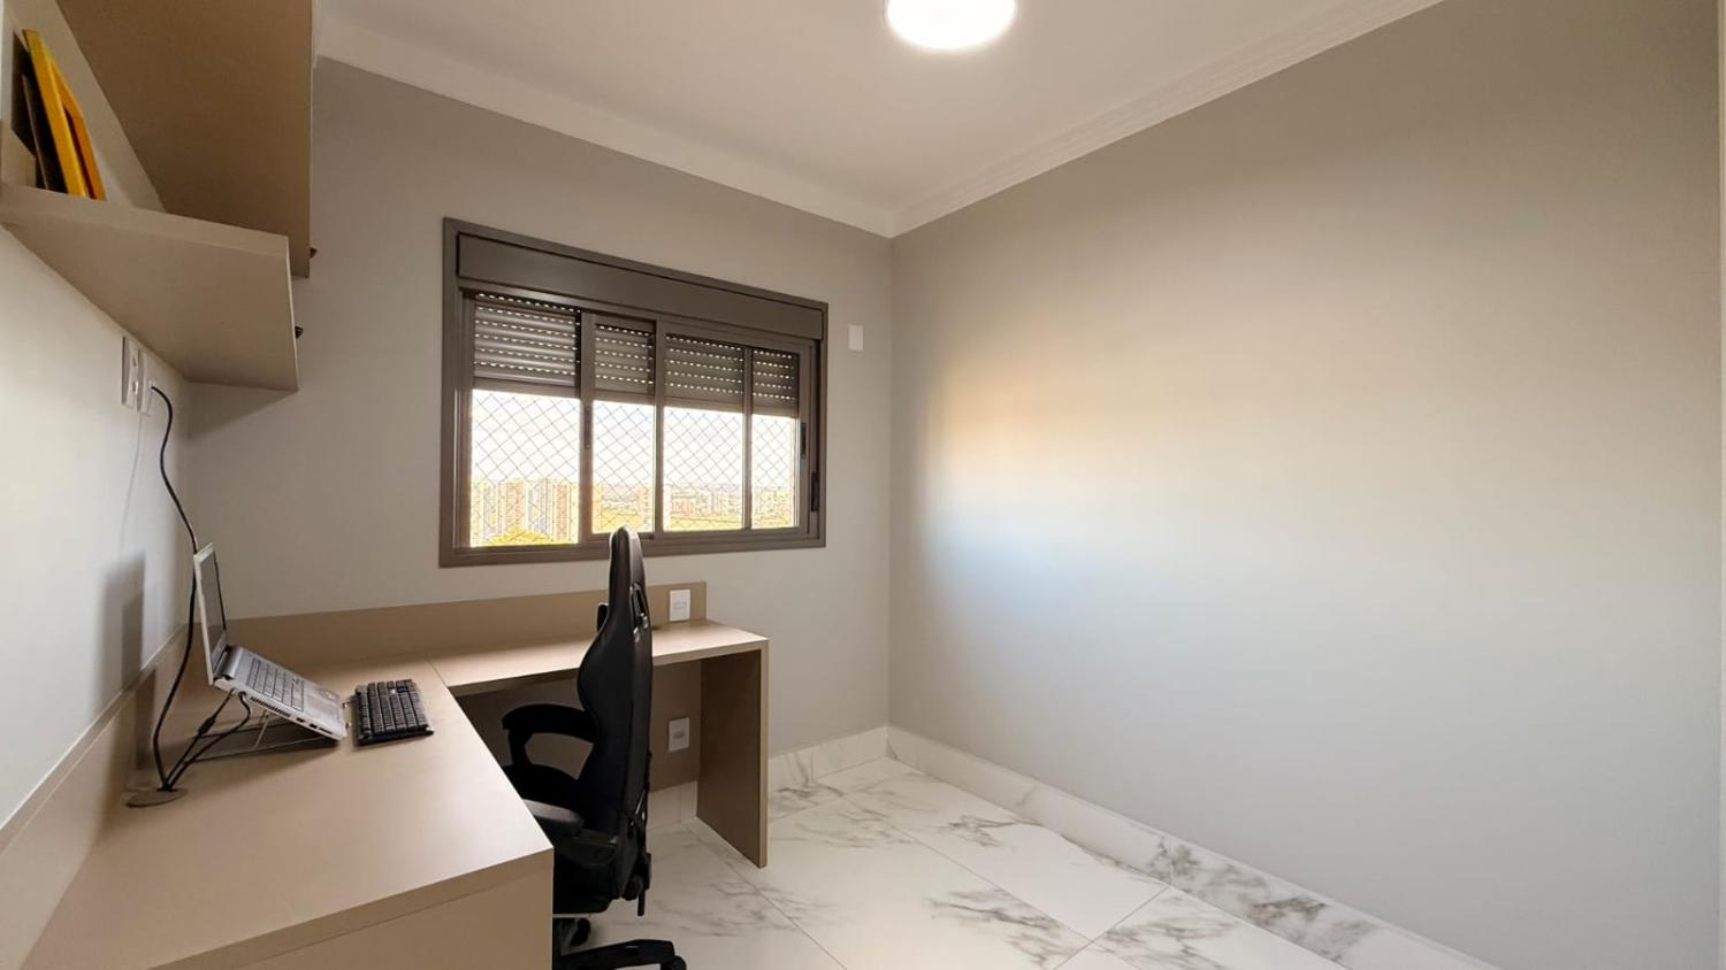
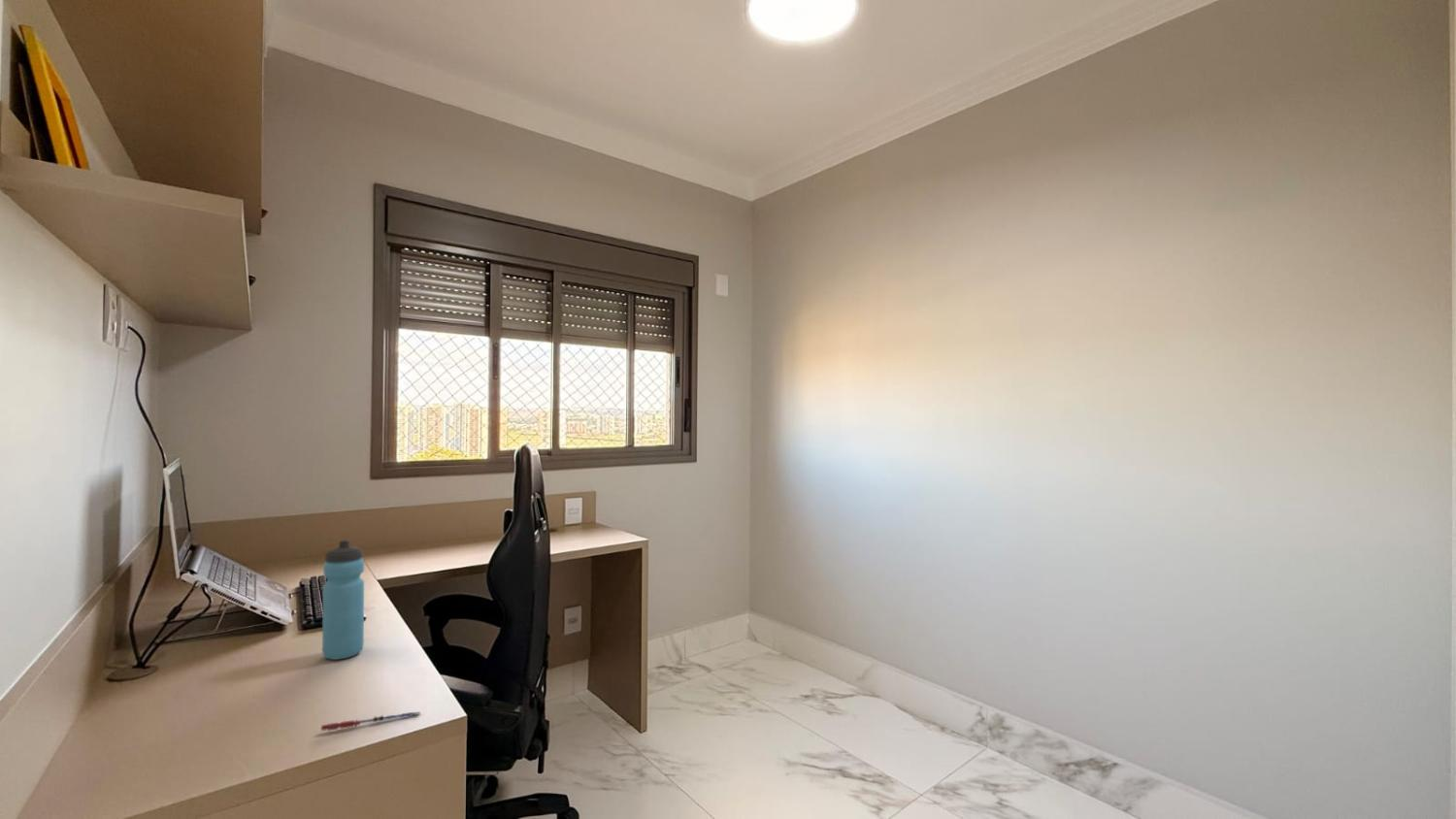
+ pen (372, 719)
+ water bottle (344, 597)
